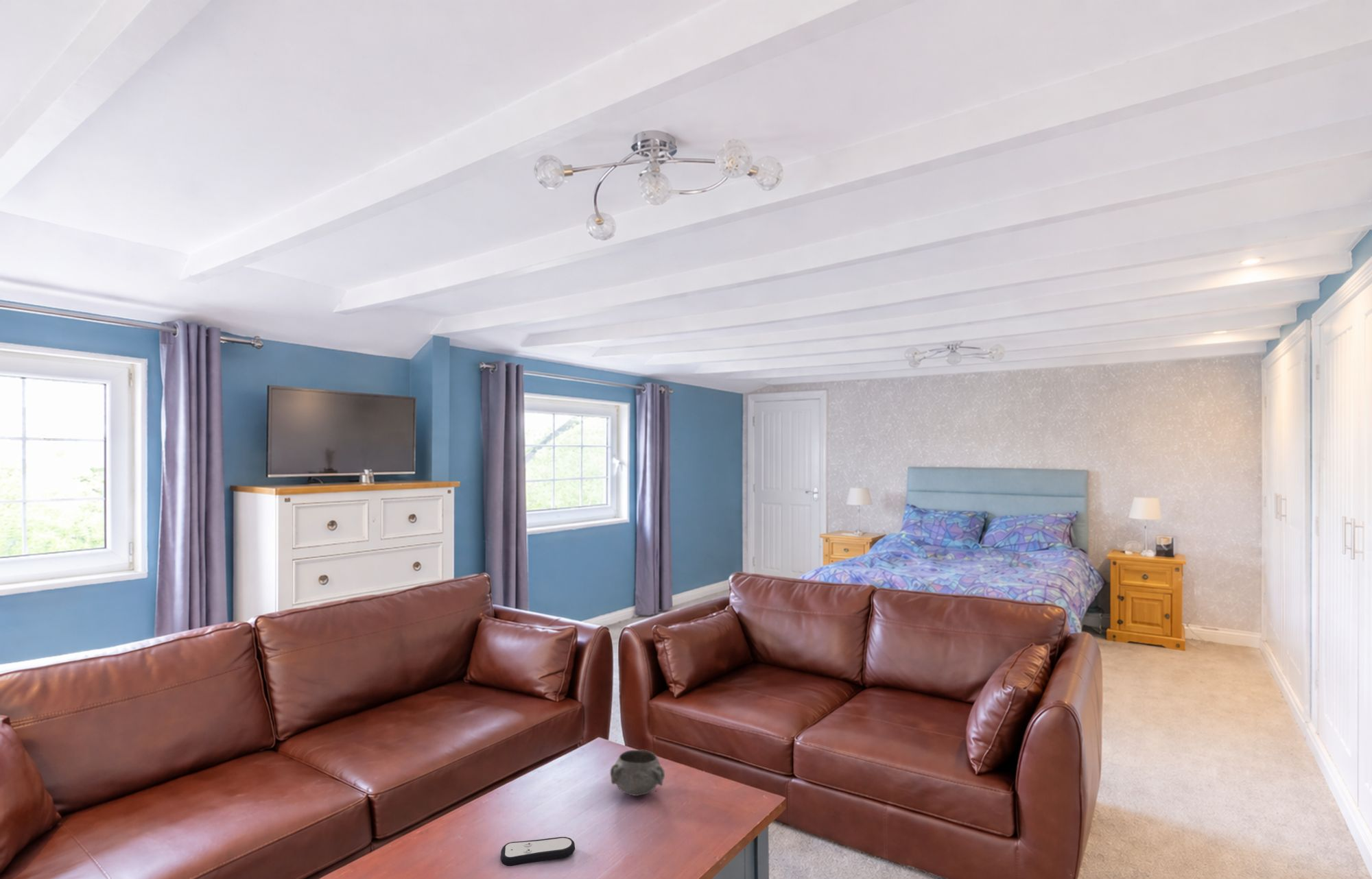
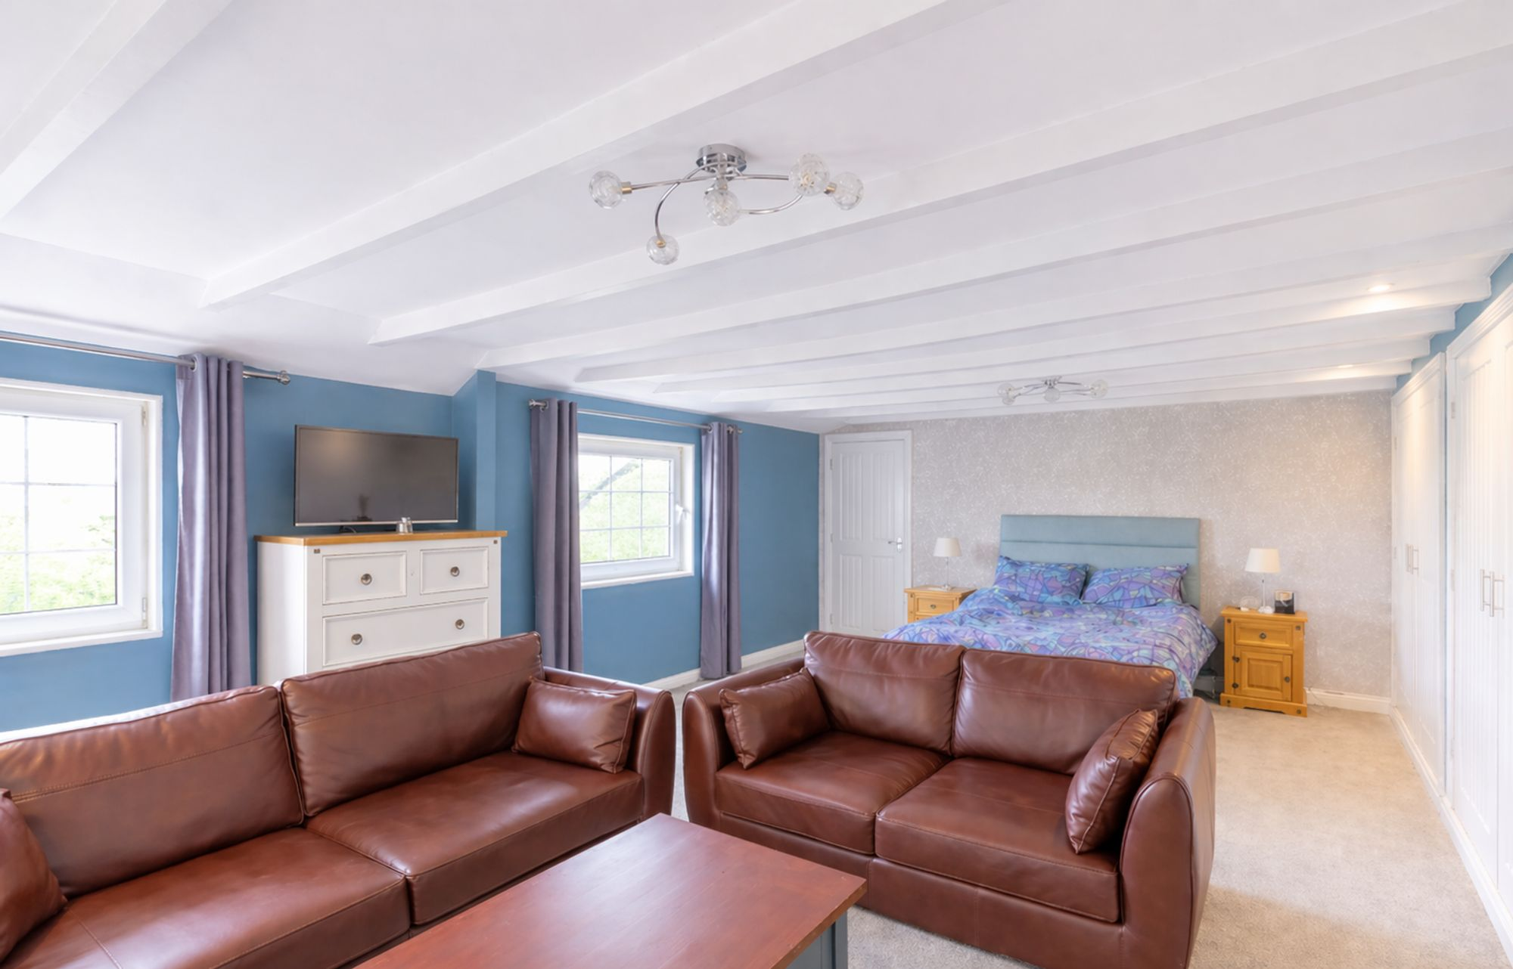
- remote control (538, 850)
- decorative bowl (636, 775)
